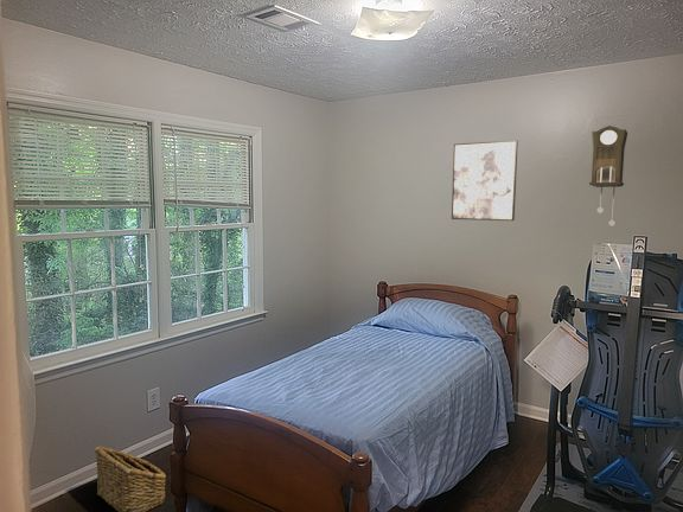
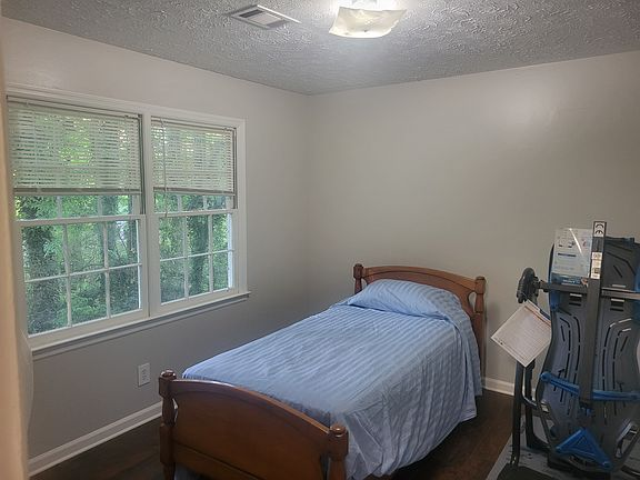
- pendulum clock (607, 177)
- wall art (483, 181)
- basket (133, 472)
